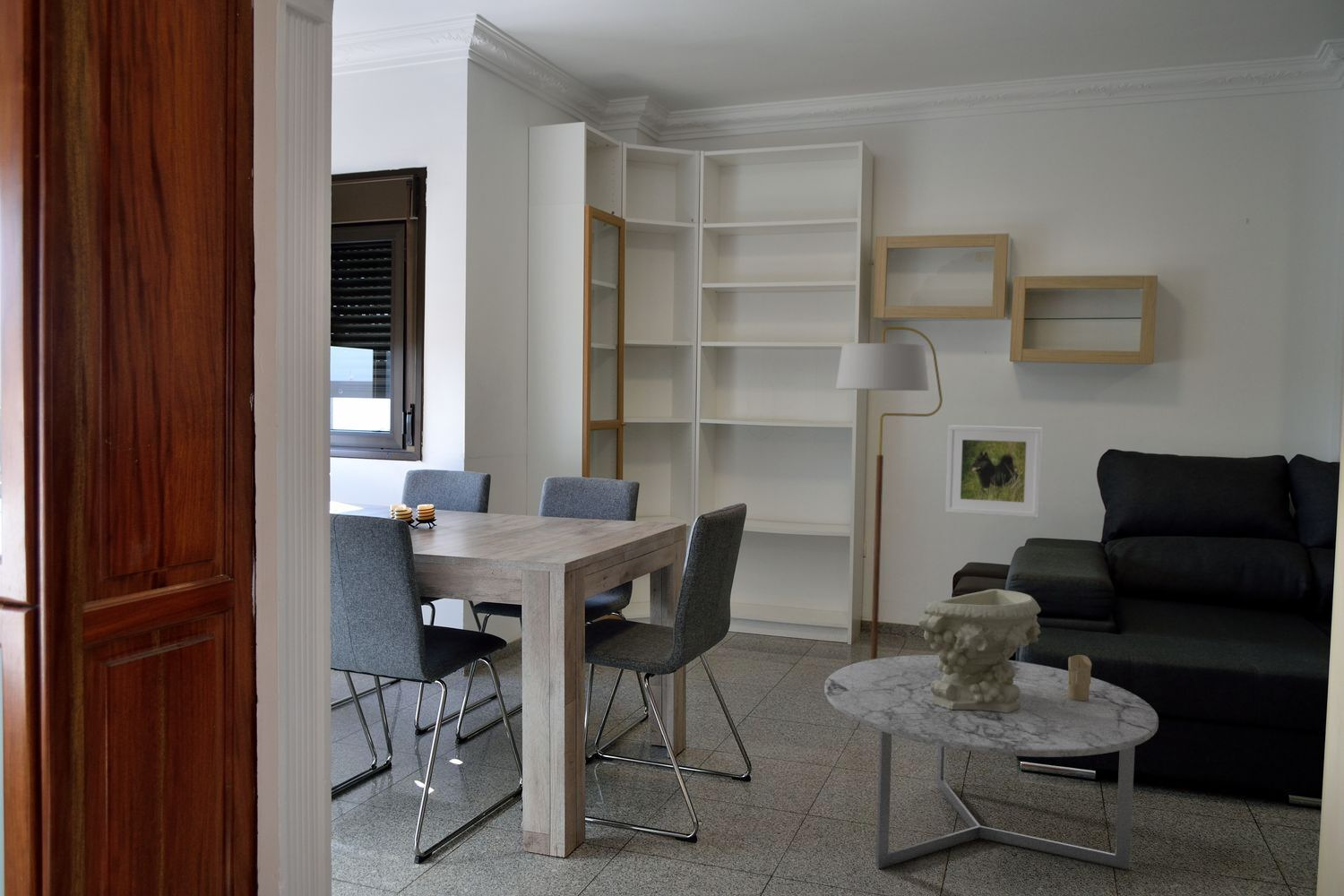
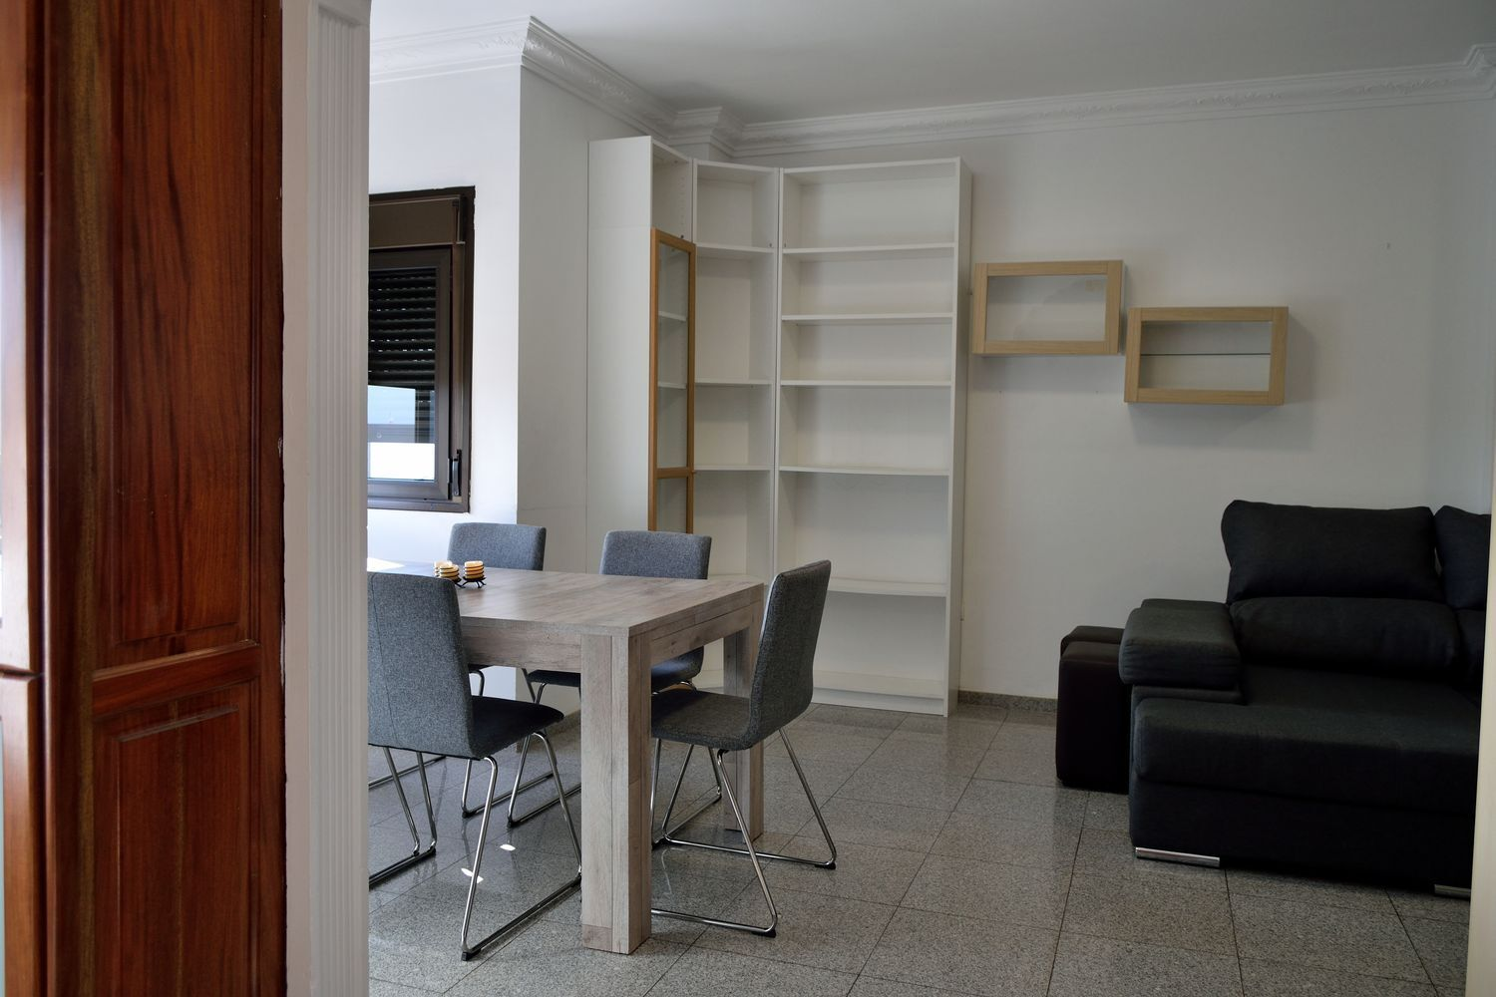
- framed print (993, 470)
- coffee table (986, 753)
- candle (1078, 676)
- floor lamp (881, 502)
- decorative bowl (980, 649)
